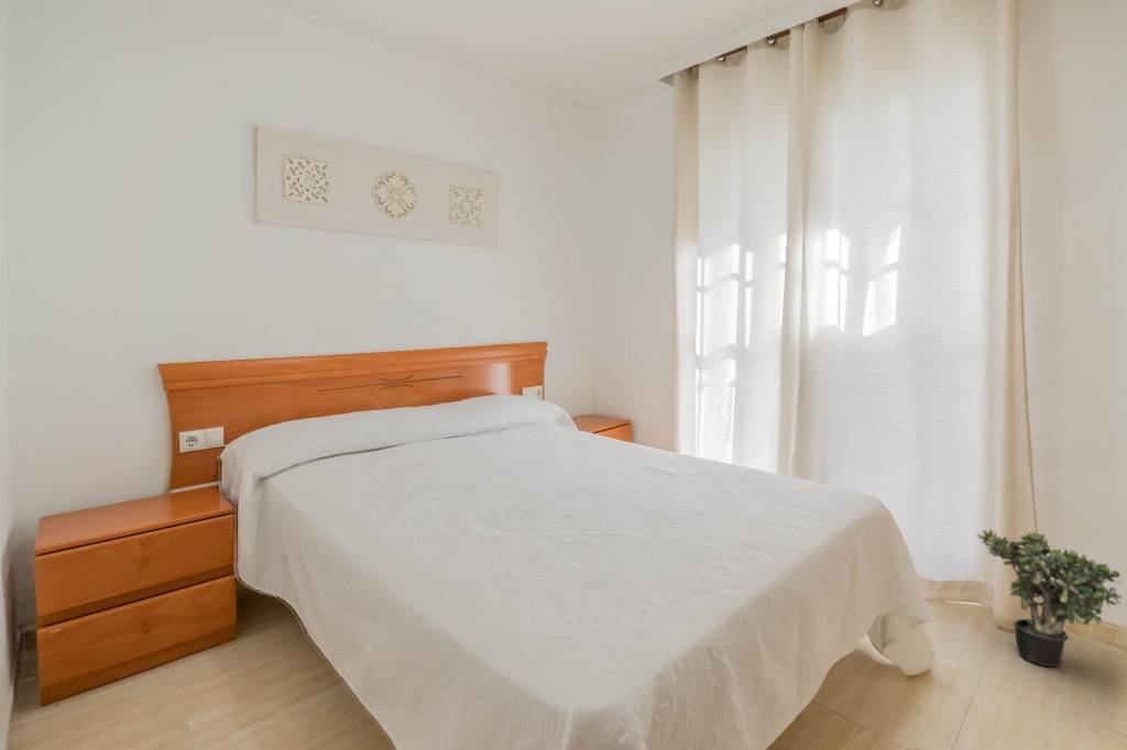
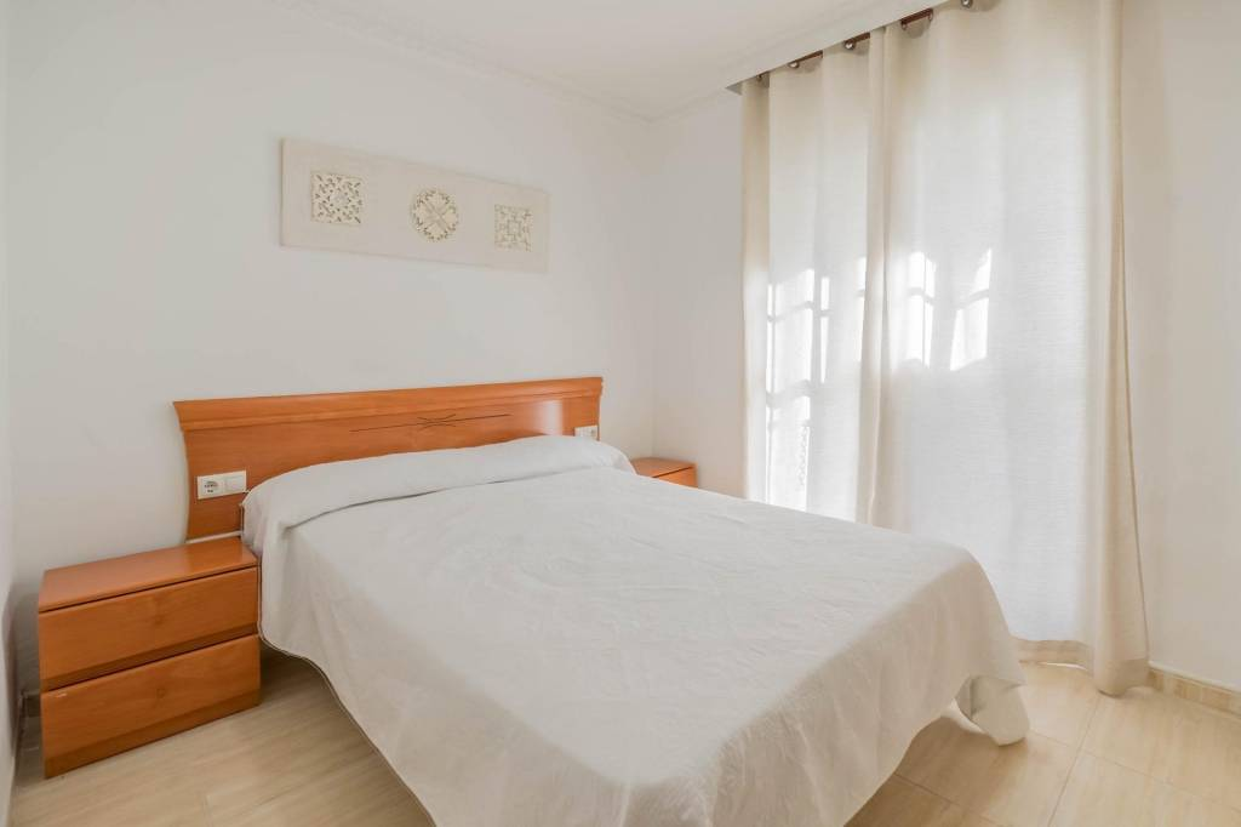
- potted plant (1042, 597)
